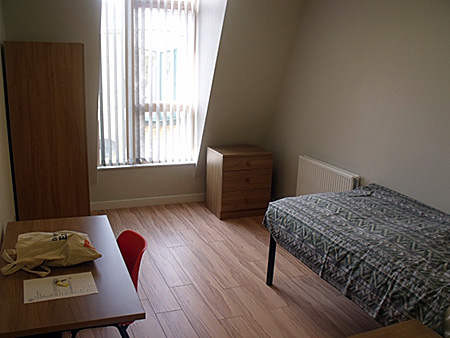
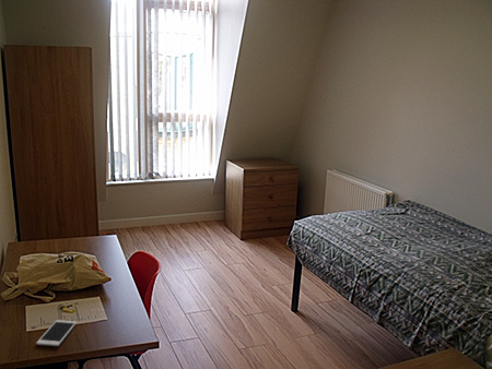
+ cell phone (57, 332)
